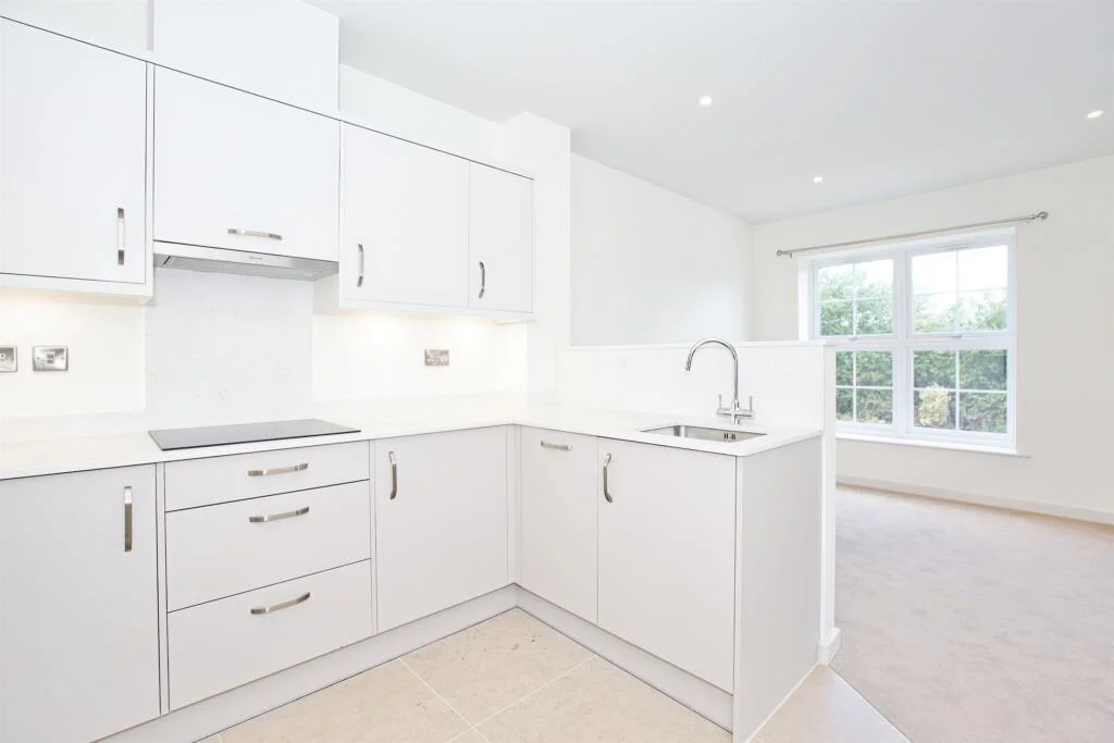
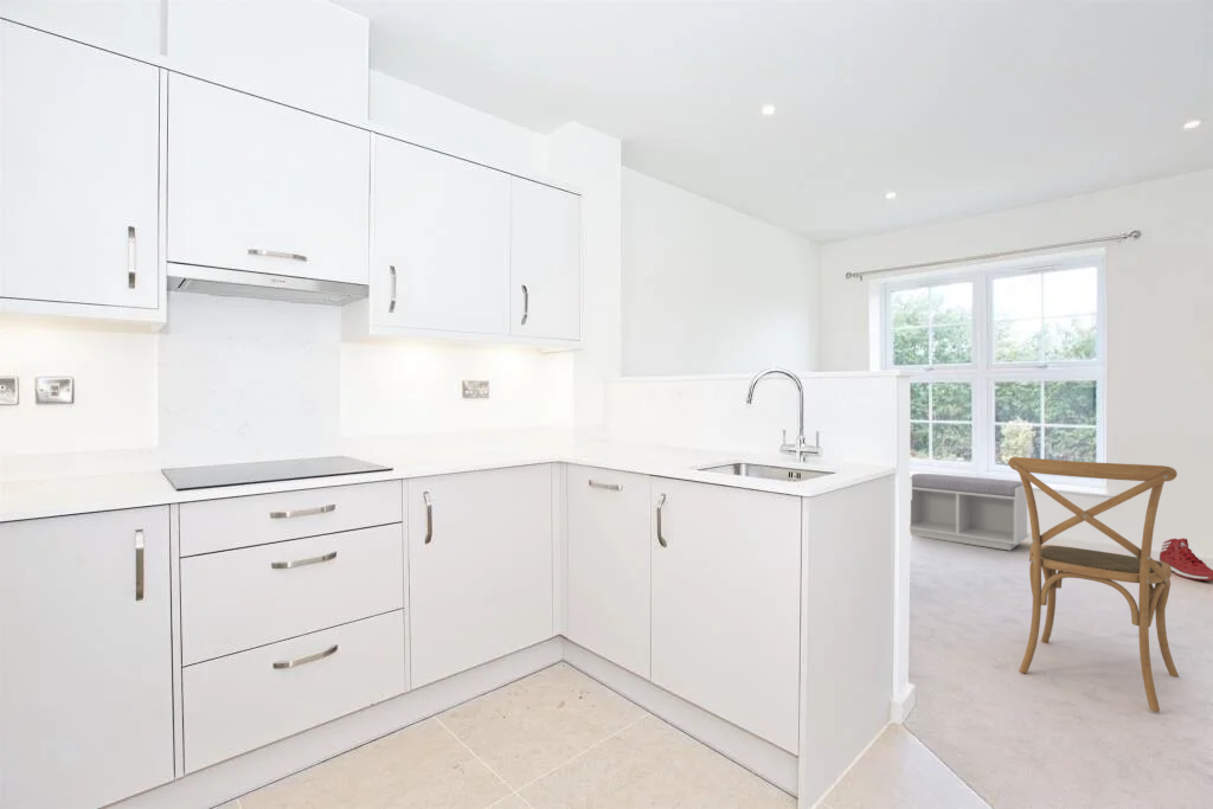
+ chair (1093, 566)
+ sneaker (1187, 557)
+ bench (963, 508)
